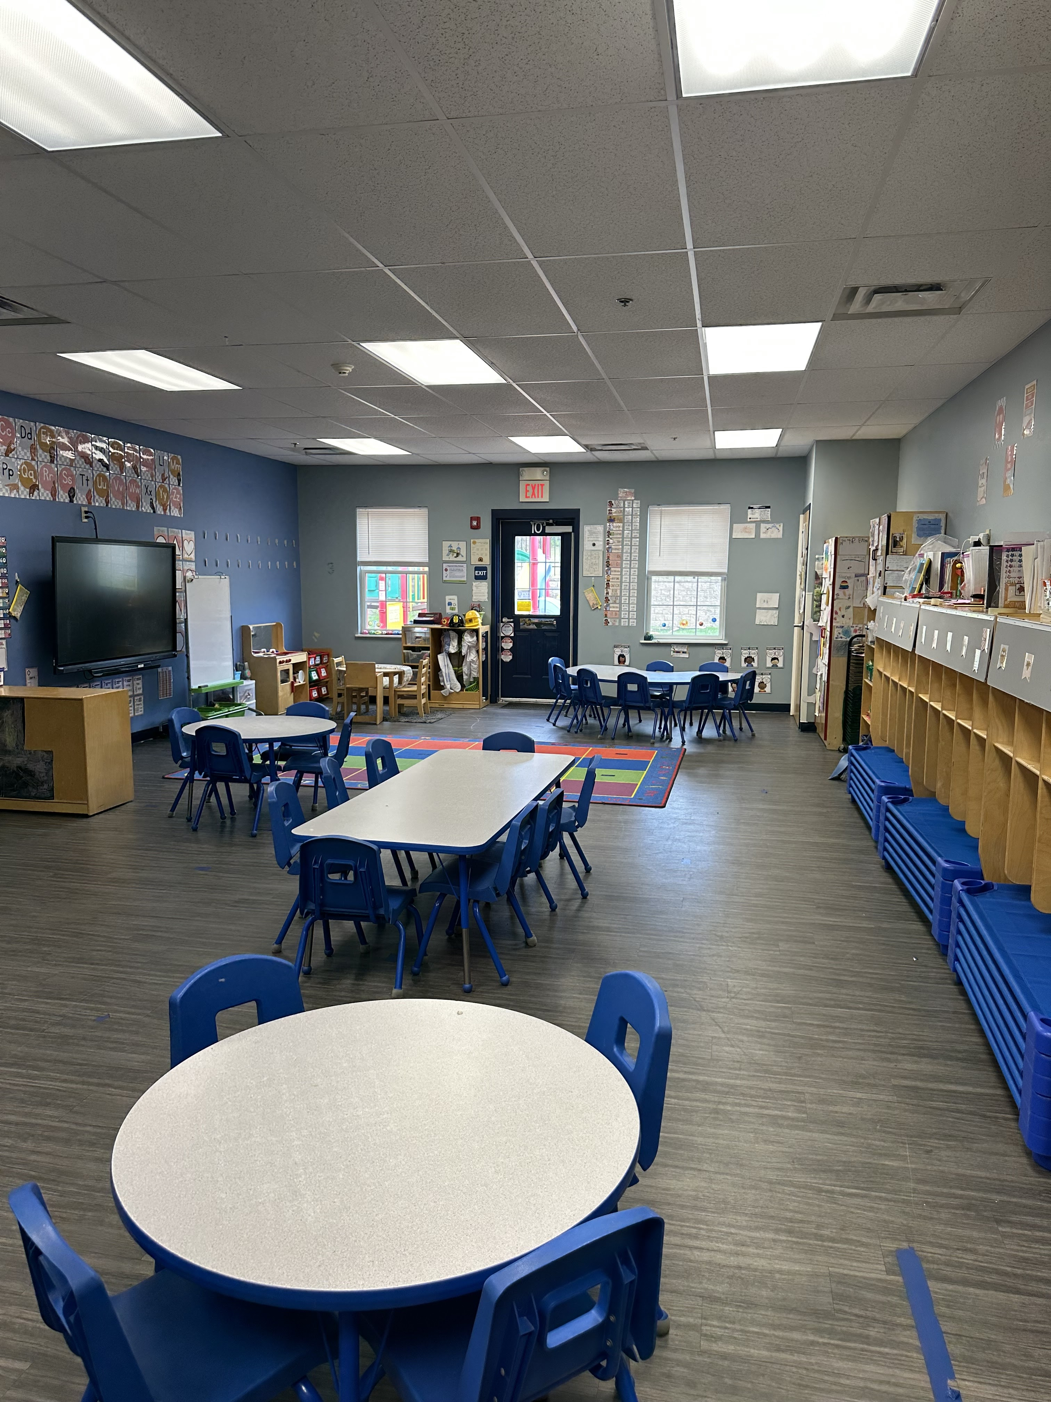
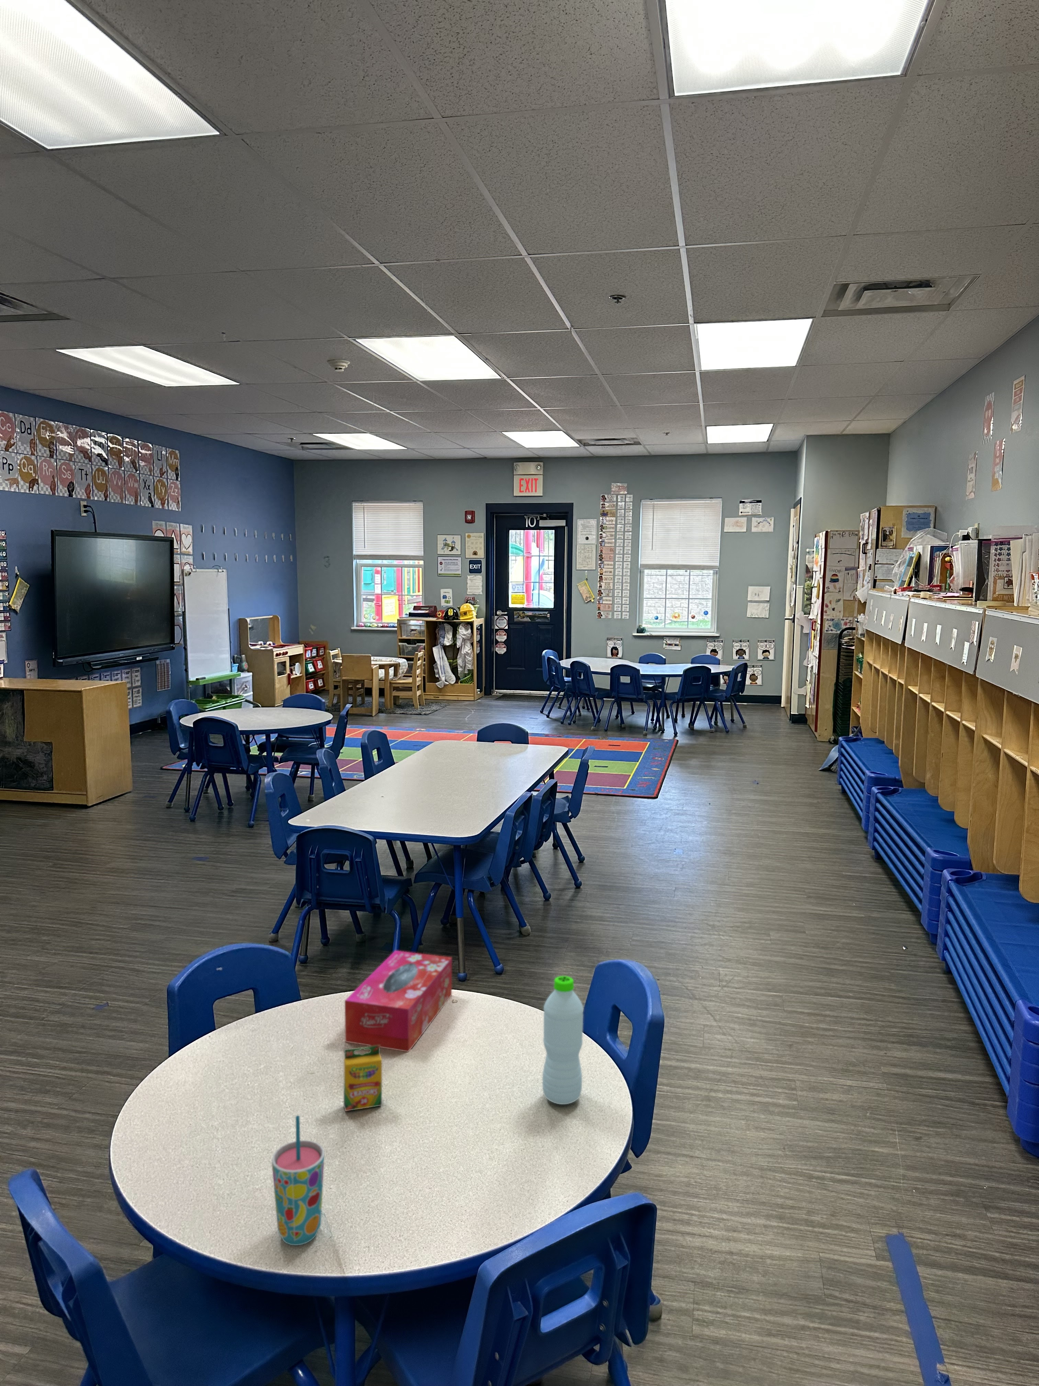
+ crayon box (362, 1077)
+ water bottle (563, 1039)
+ cup (299, 1175)
+ tissue box (402, 997)
